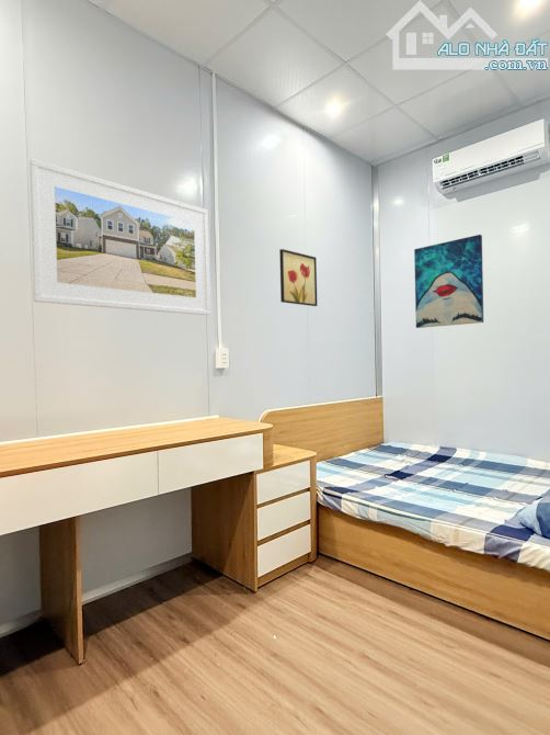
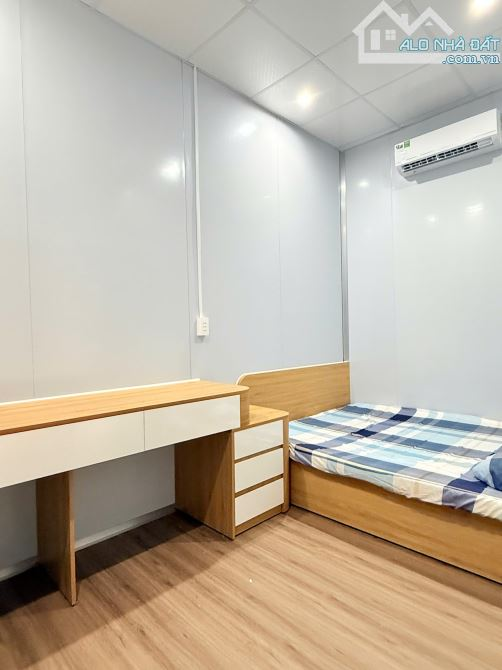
- wall art (447, 283)
- wall art (298, 279)
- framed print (133, 249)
